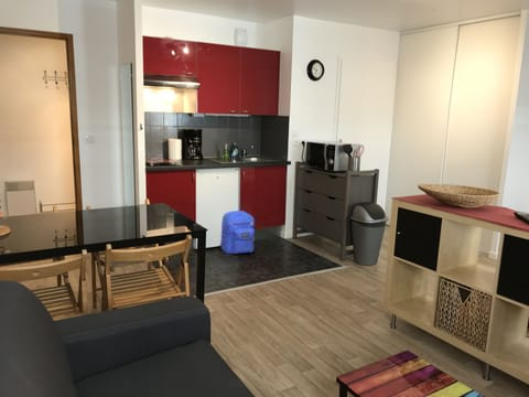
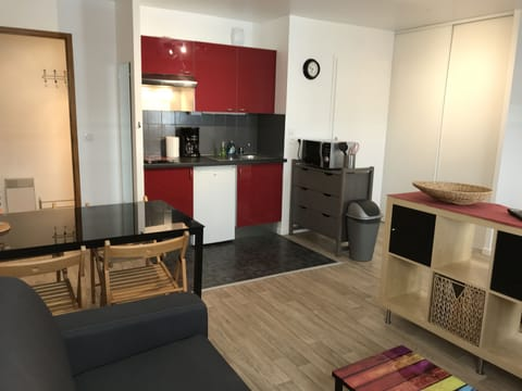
- backpack (240, 232)
